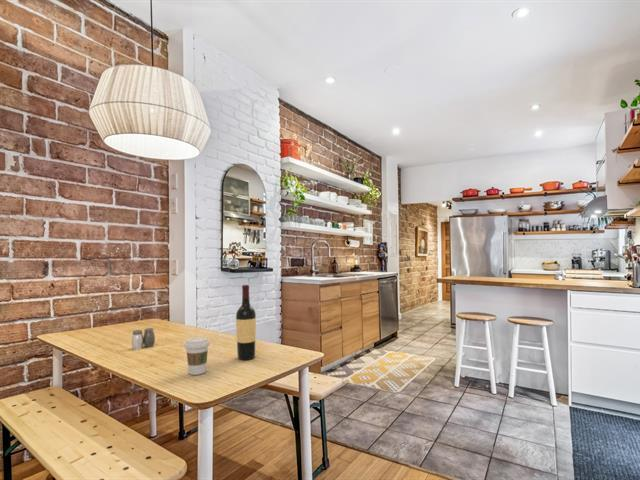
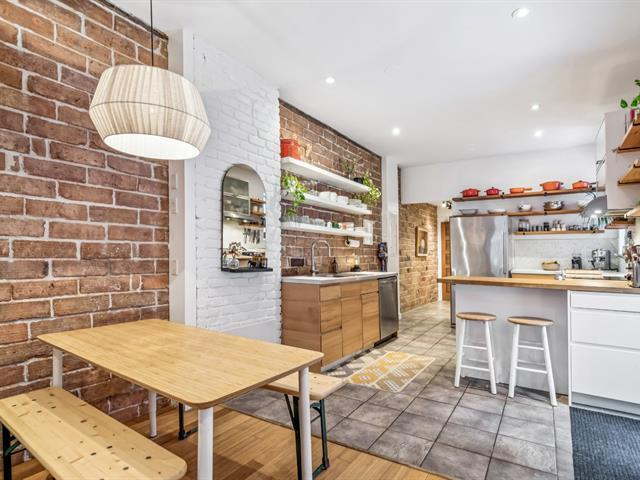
- salt and pepper shaker (143, 338)
- coffee cup (197, 355)
- wine bottle (245, 321)
